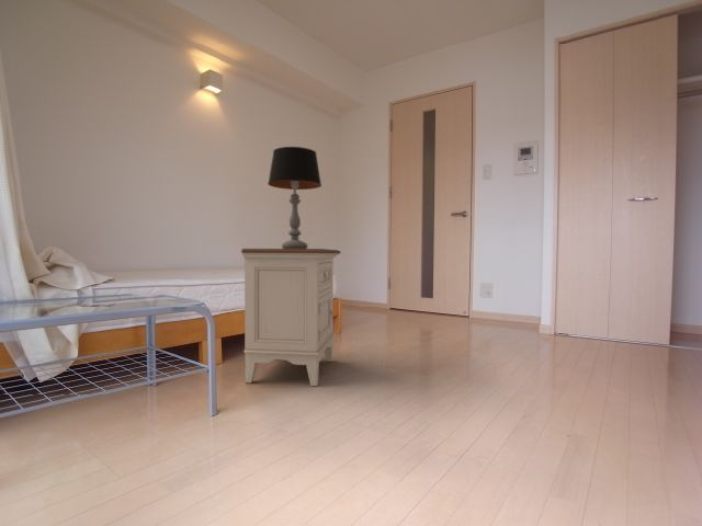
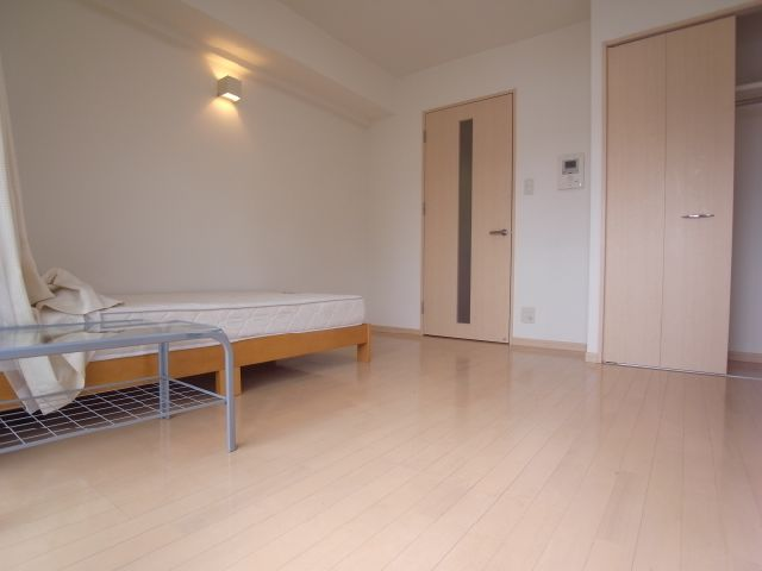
- nightstand (296, 310)
- table lamp (294, 201)
